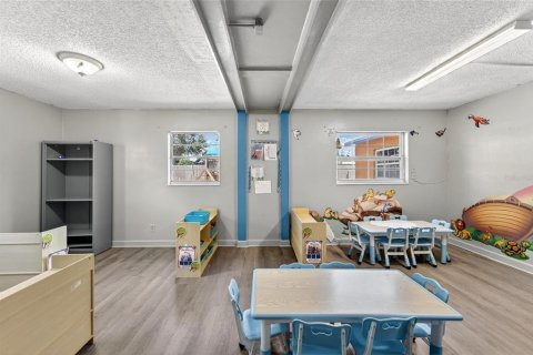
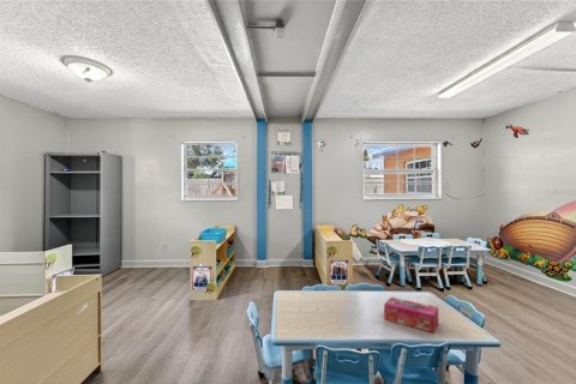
+ tissue box (410, 313)
